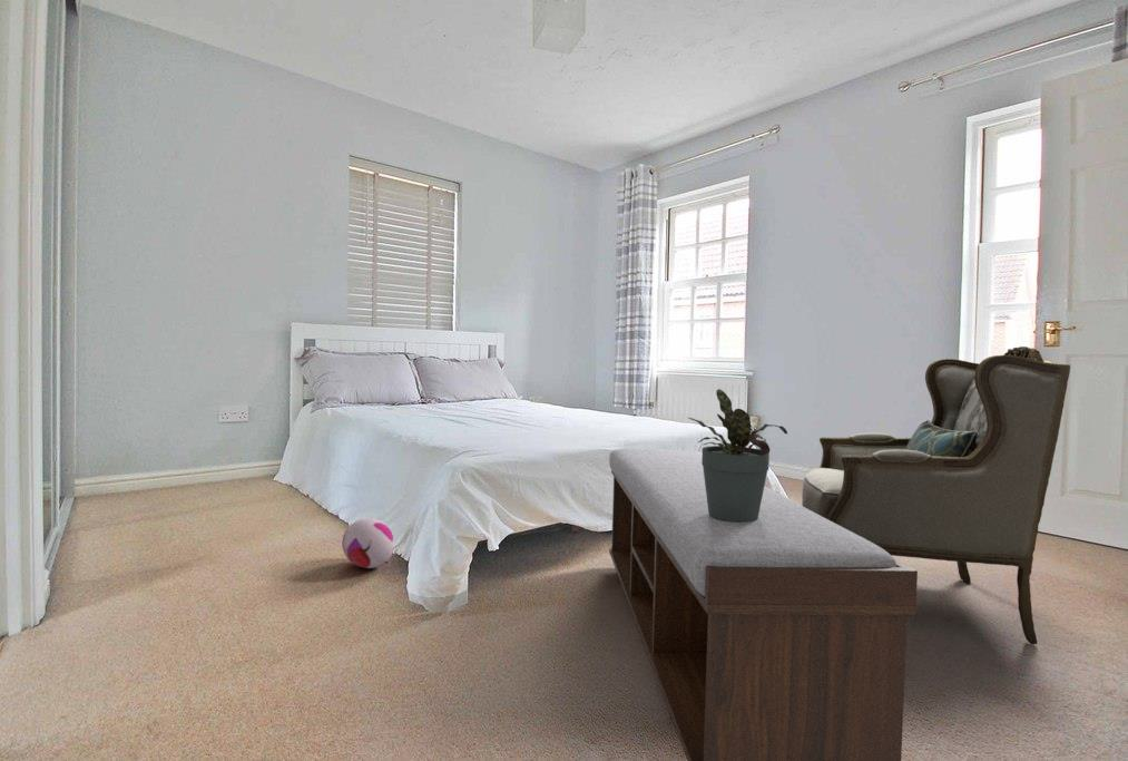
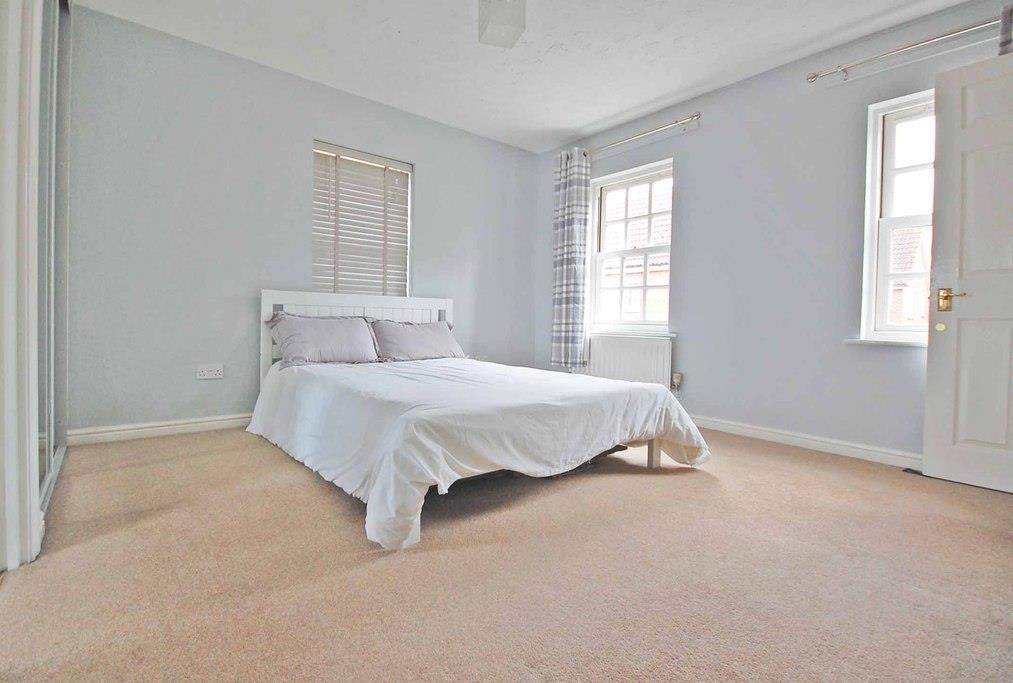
- potted plant (734, 450)
- bench (698, 560)
- plush toy (369, 543)
- armchair (913, 471)
